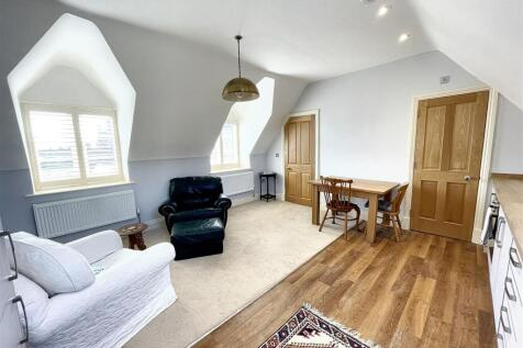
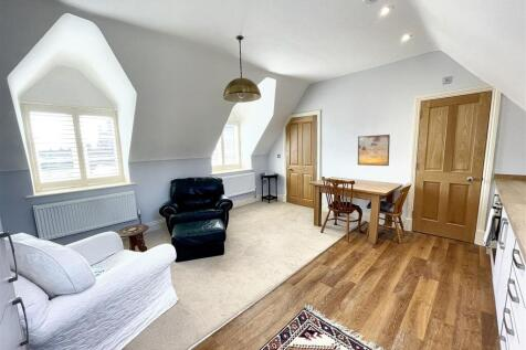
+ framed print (372, 150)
